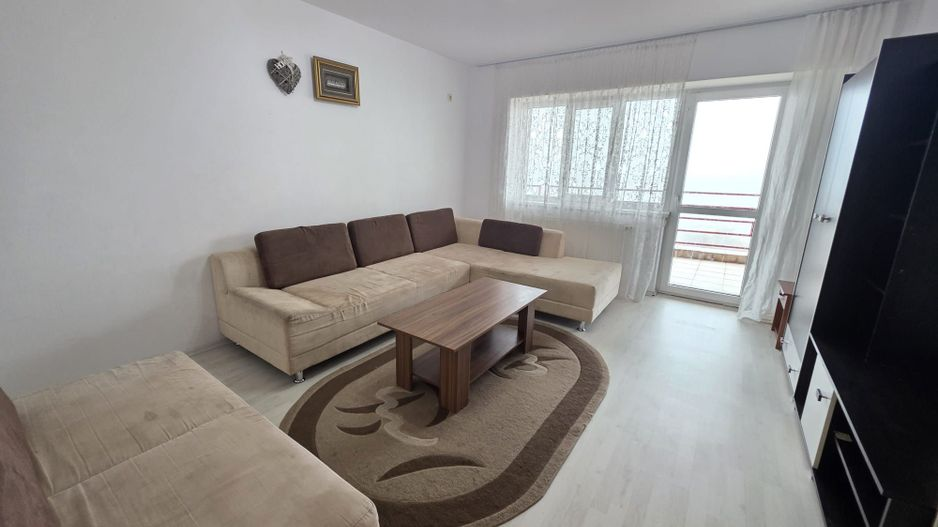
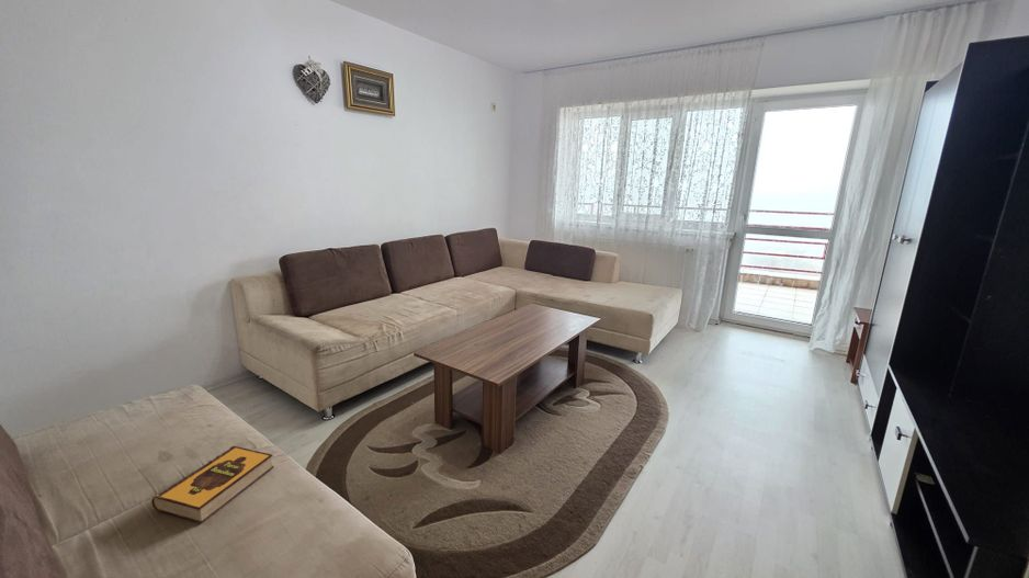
+ hardback book (216, 479)
